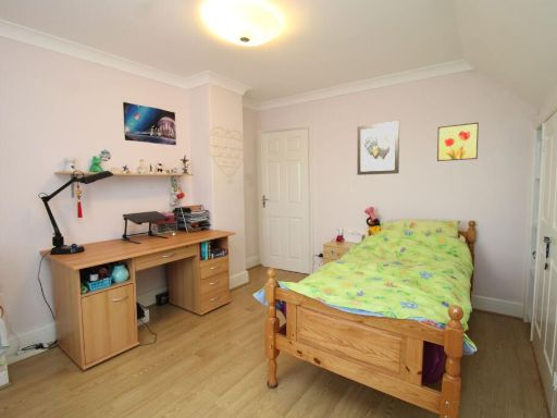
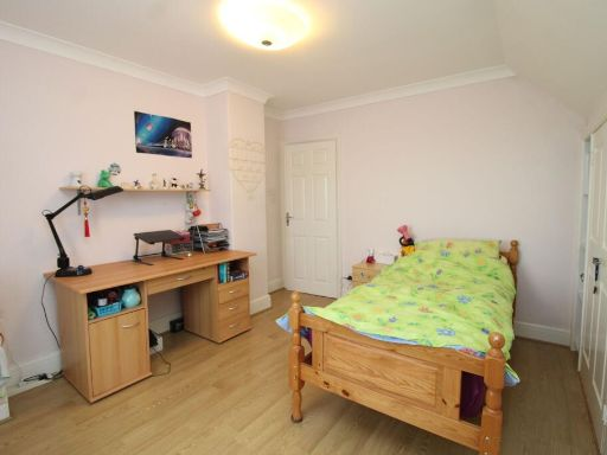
- wall art (376, 149)
- wall art (457, 143)
